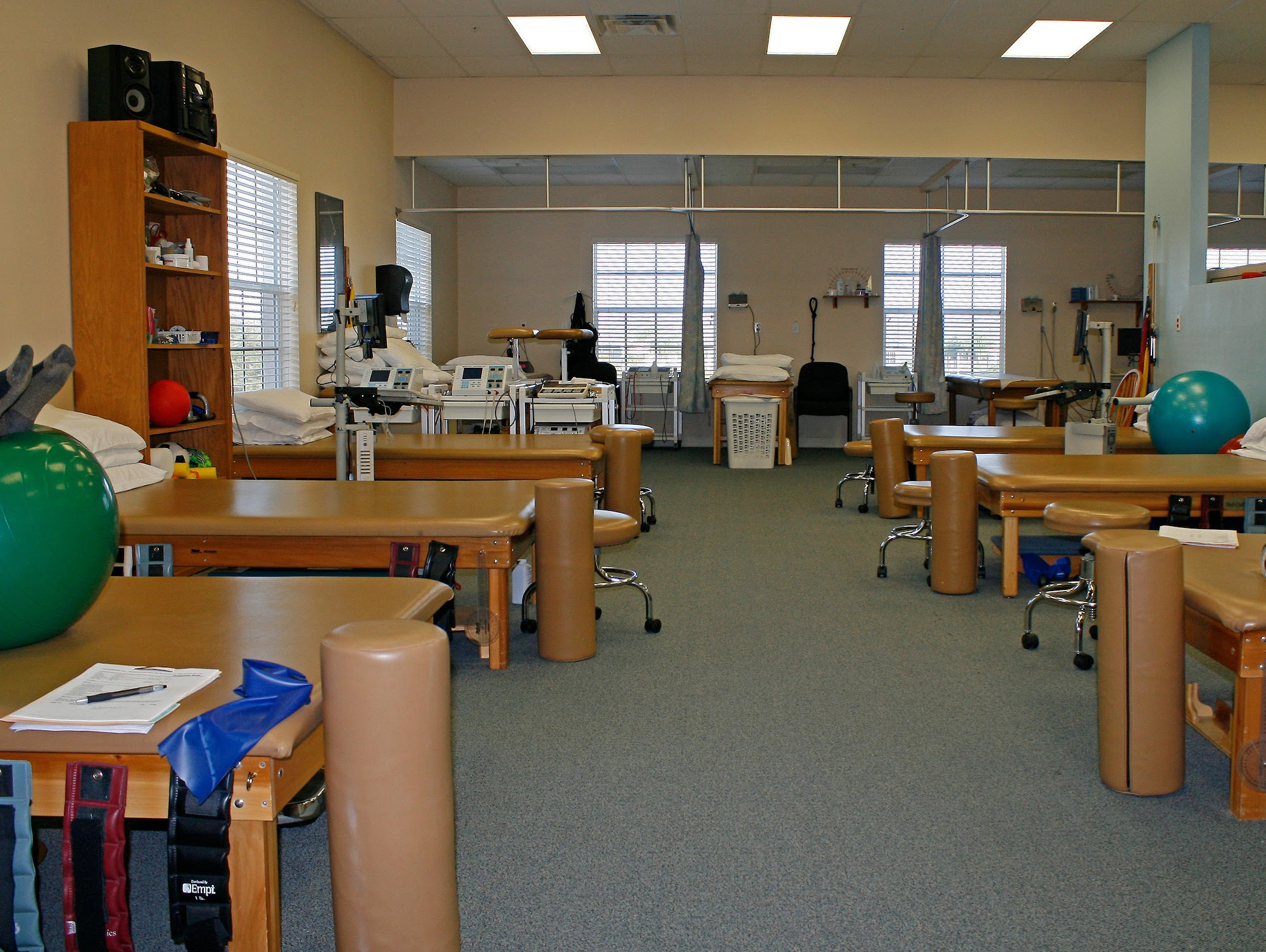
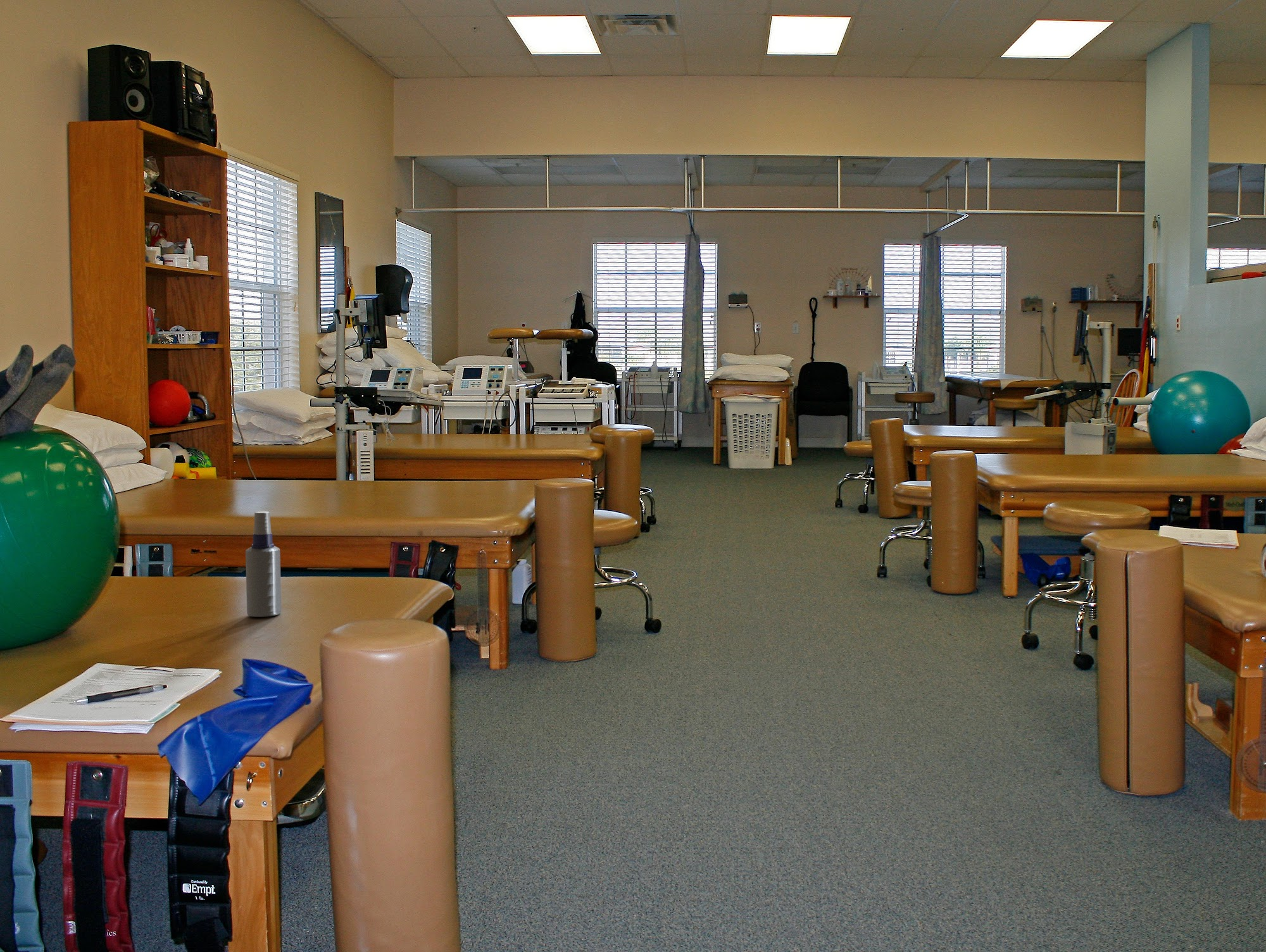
+ spray bottle (263, 563)
